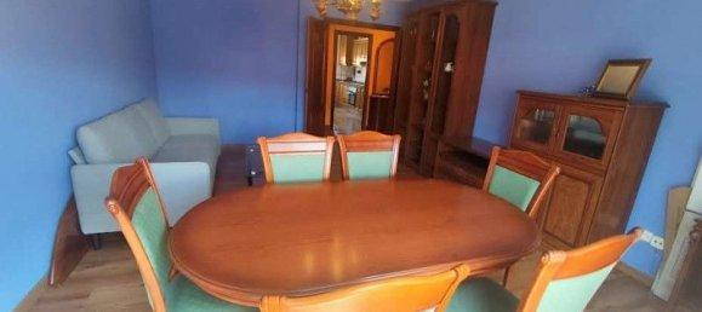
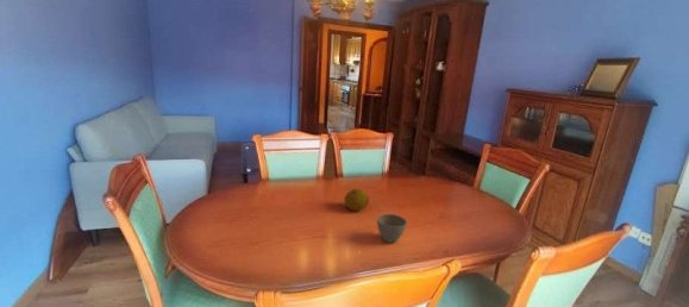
+ flower pot (390, 228)
+ fruit (357, 199)
